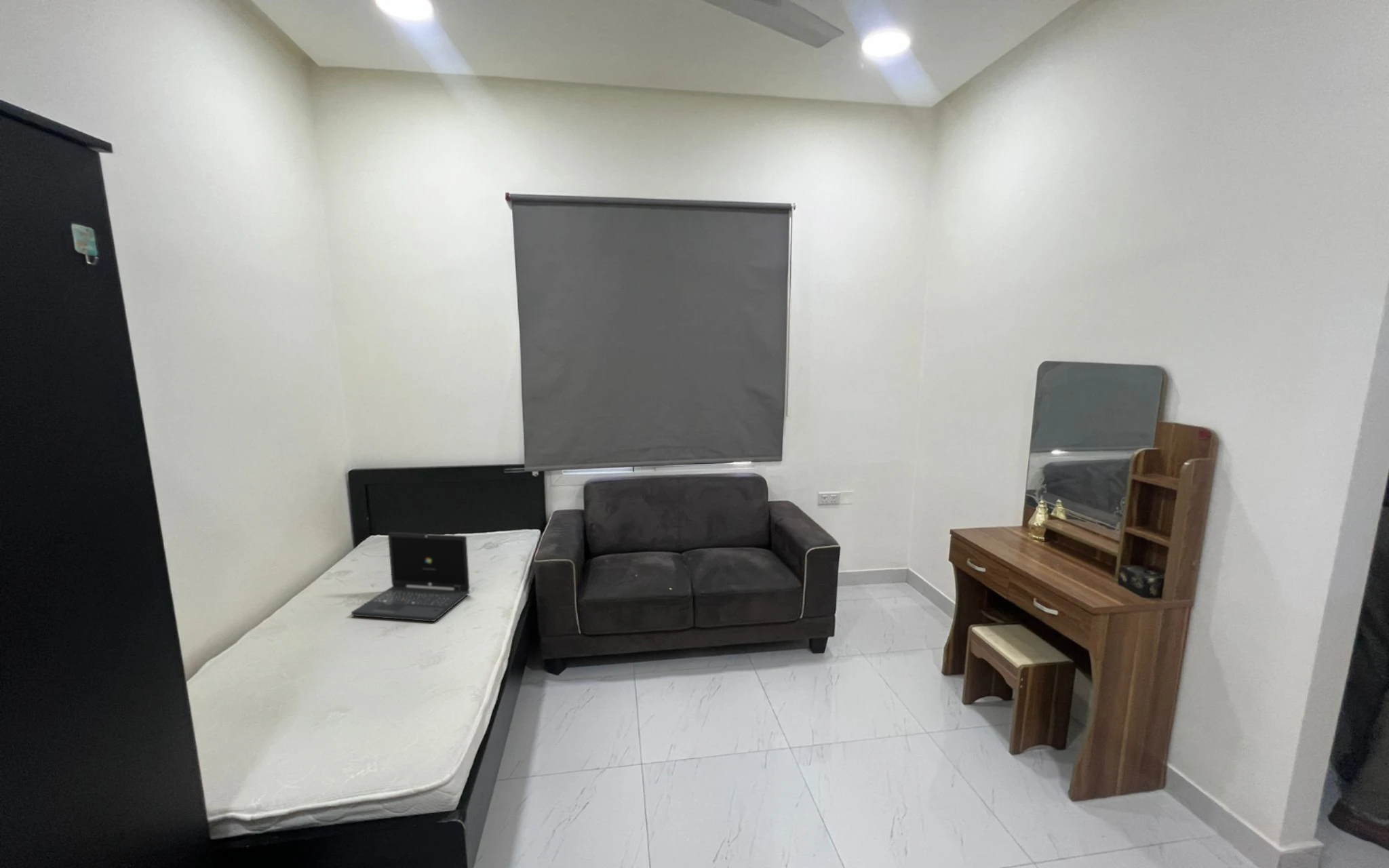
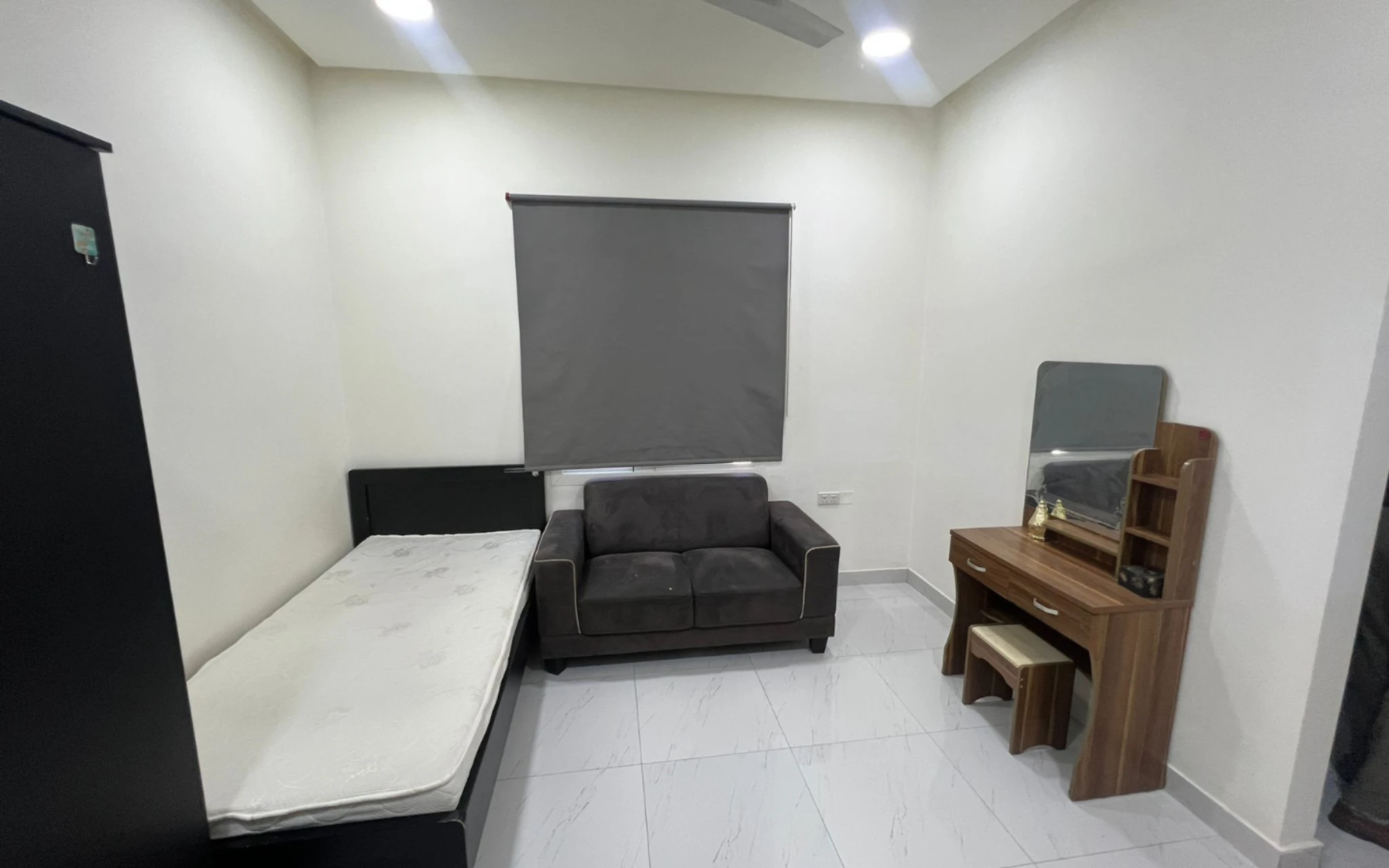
- laptop (411, 574)
